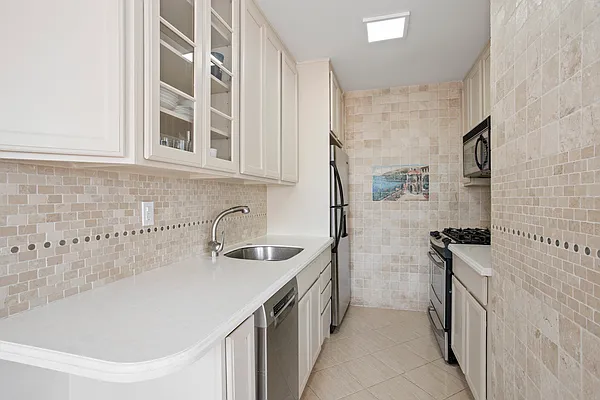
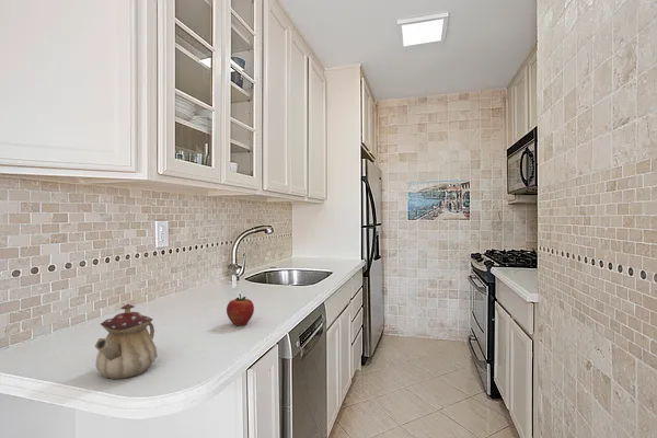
+ apple (240, 309)
+ teapot (129, 335)
